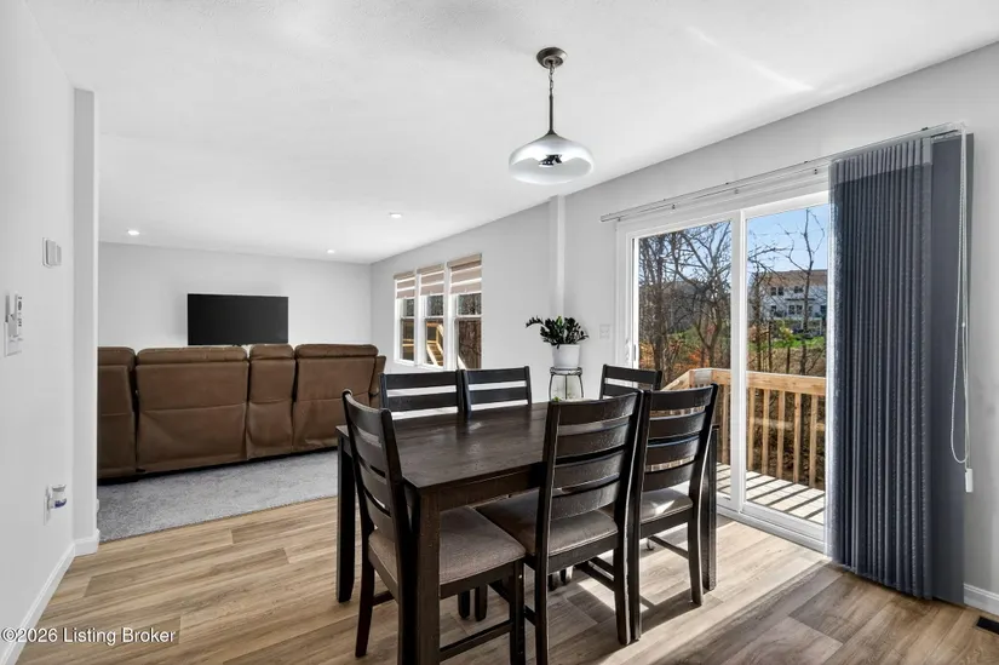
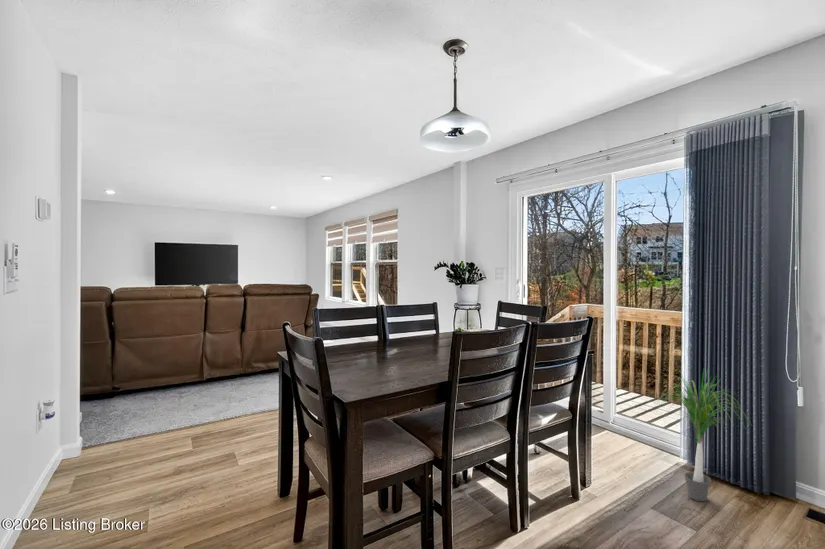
+ potted plant (699, 430)
